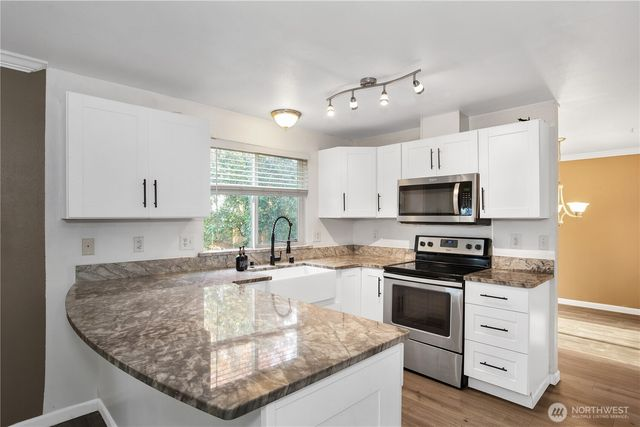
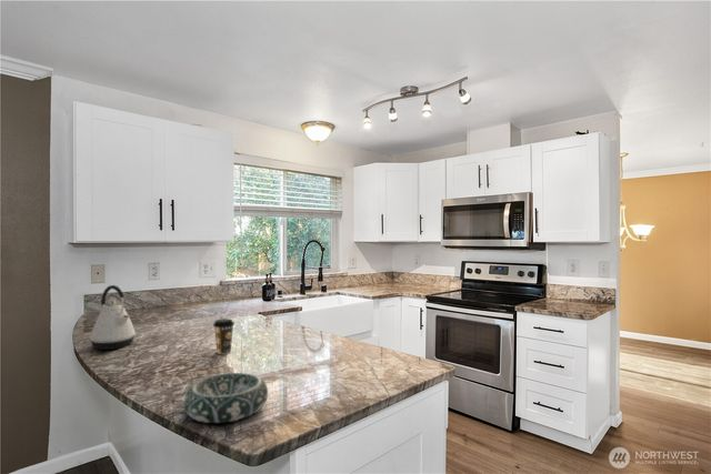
+ decorative bowl (227, 396)
+ kettle (113, 315)
+ coffee cup (223, 335)
